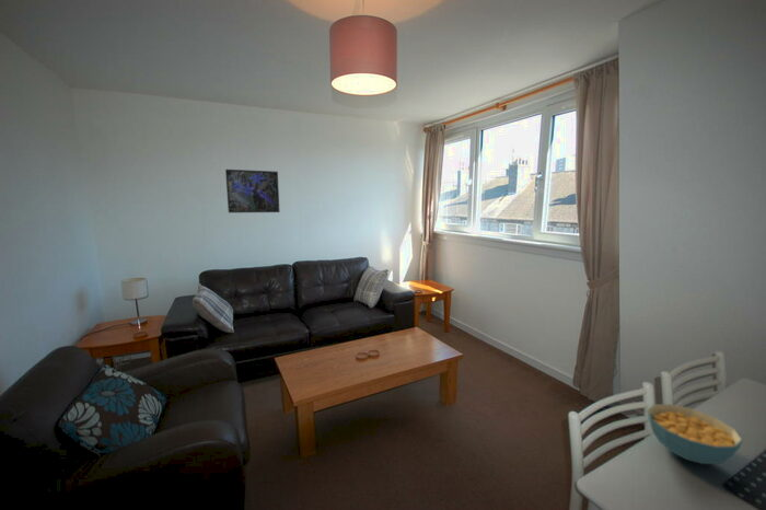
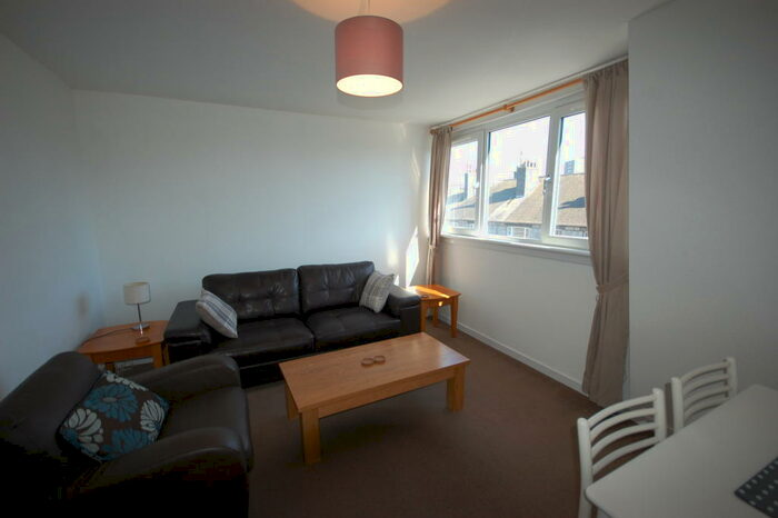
- cereal bowl (689, 439)
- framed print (253, 192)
